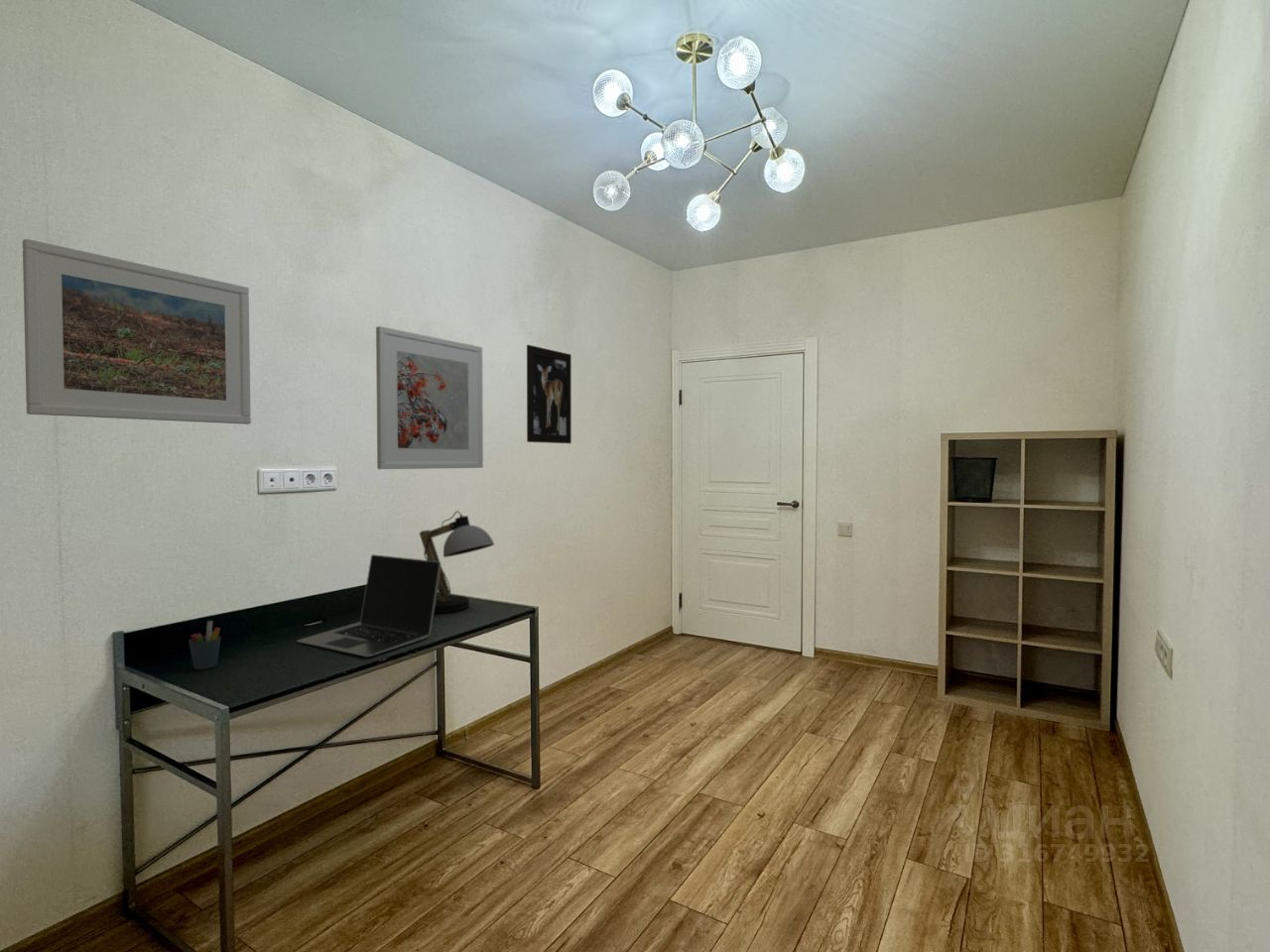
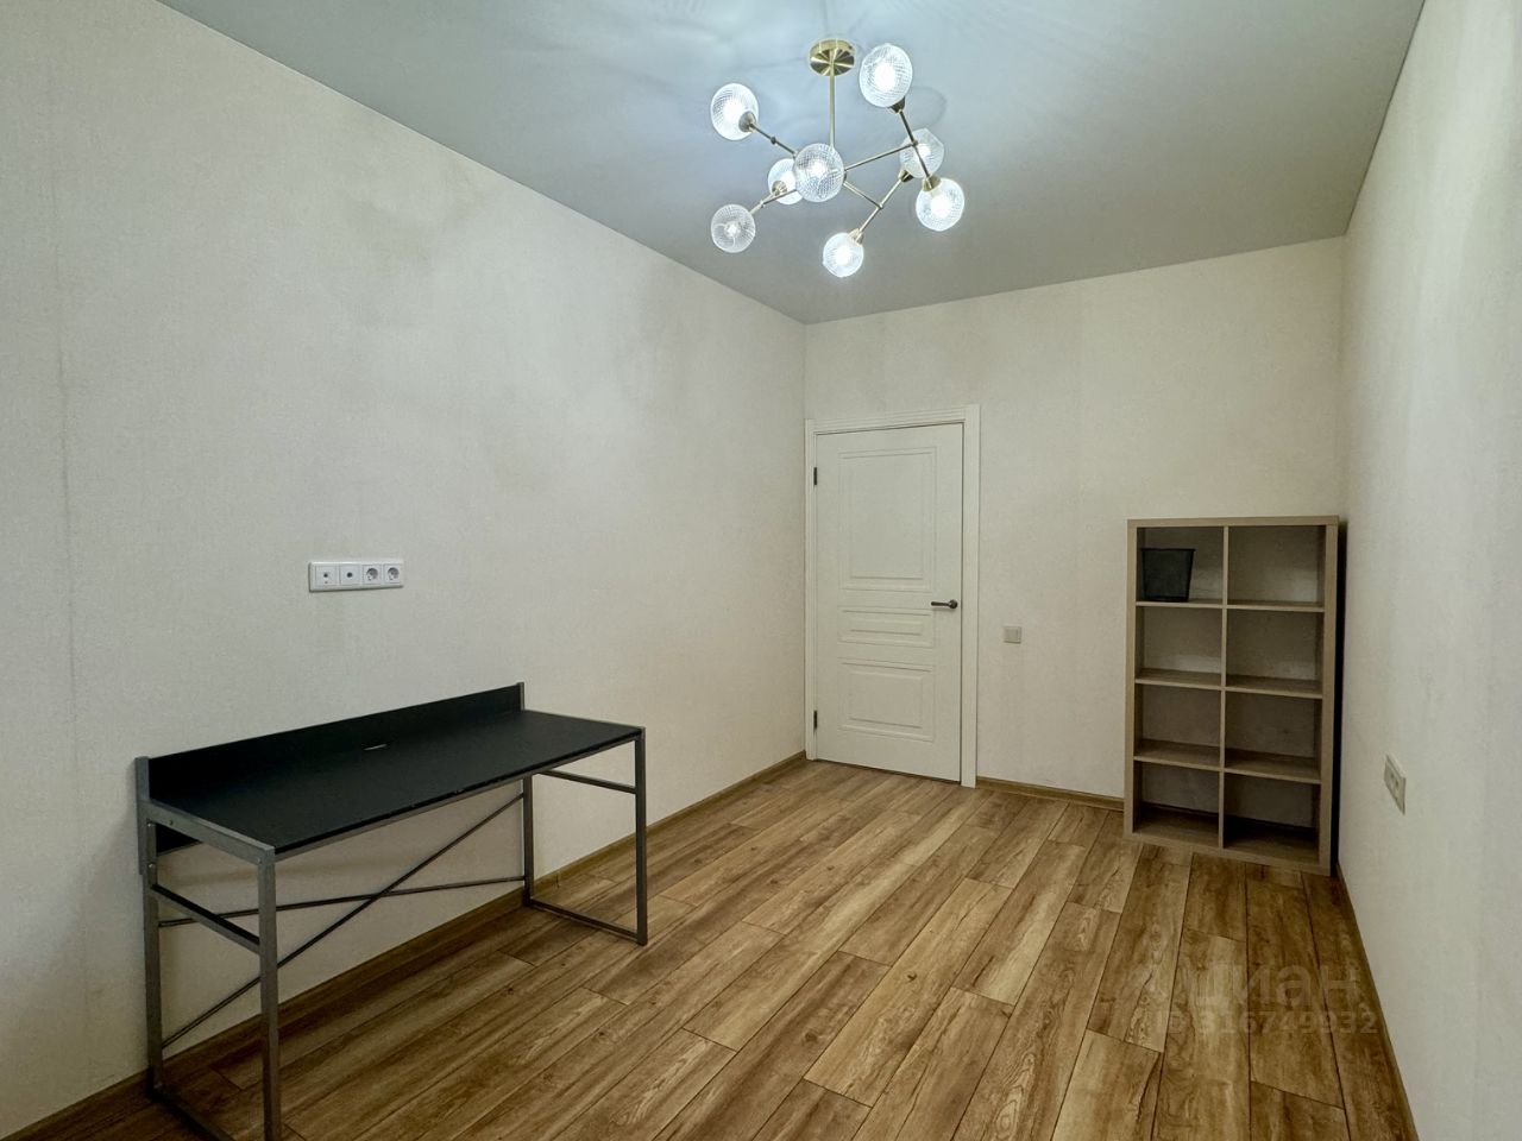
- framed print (150, 343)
- pen holder (205, 645)
- wall art (550, 396)
- laptop (370, 601)
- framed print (434, 403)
- desk lamp (449, 555)
